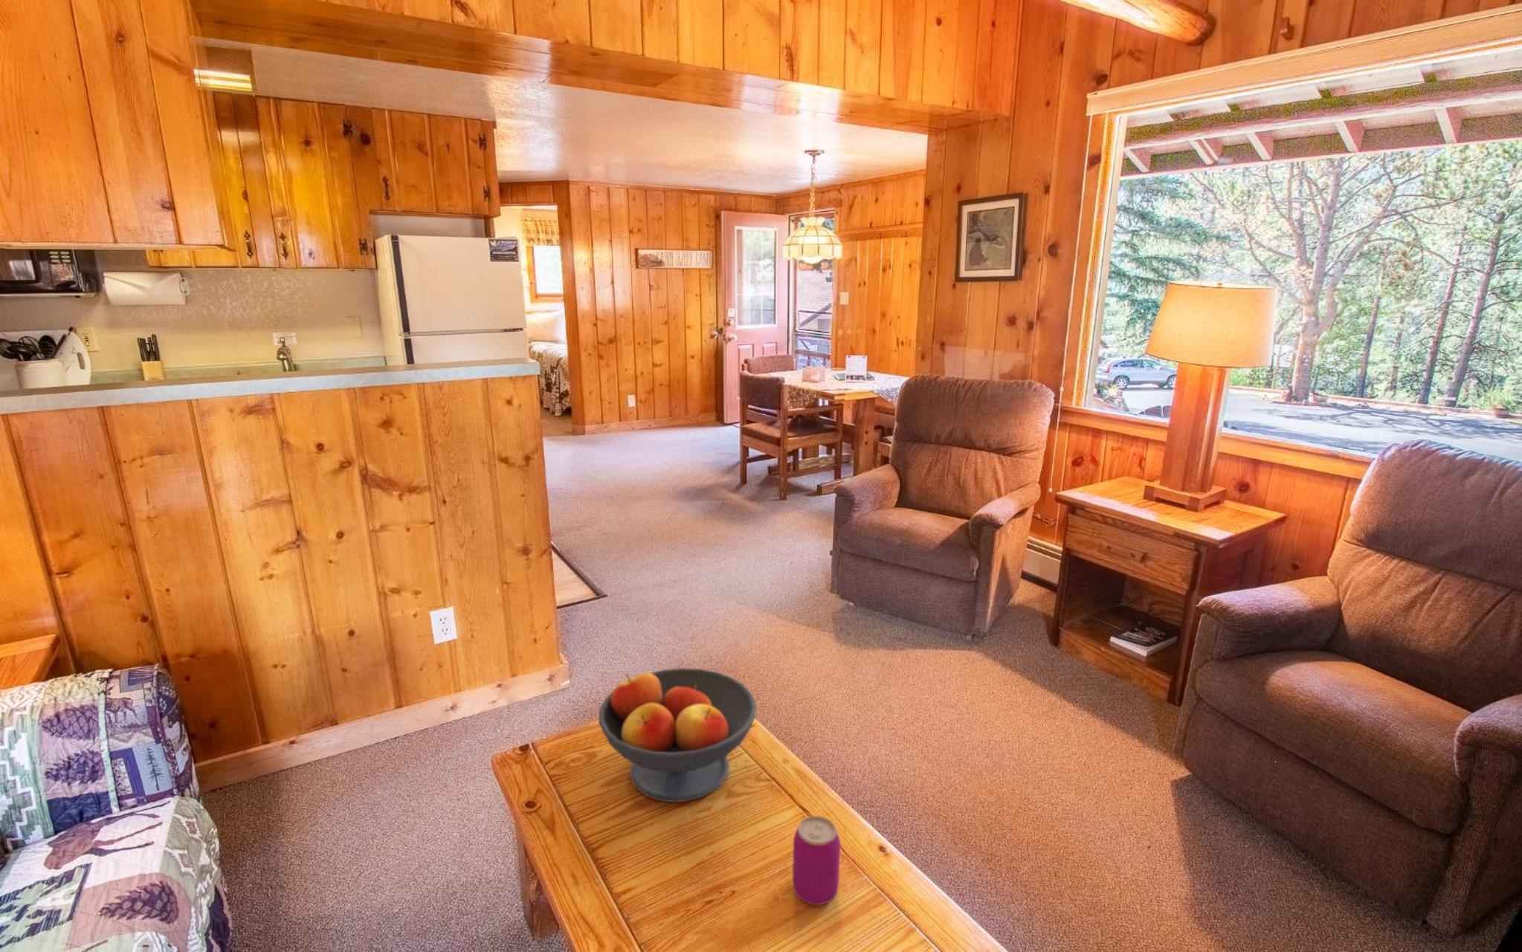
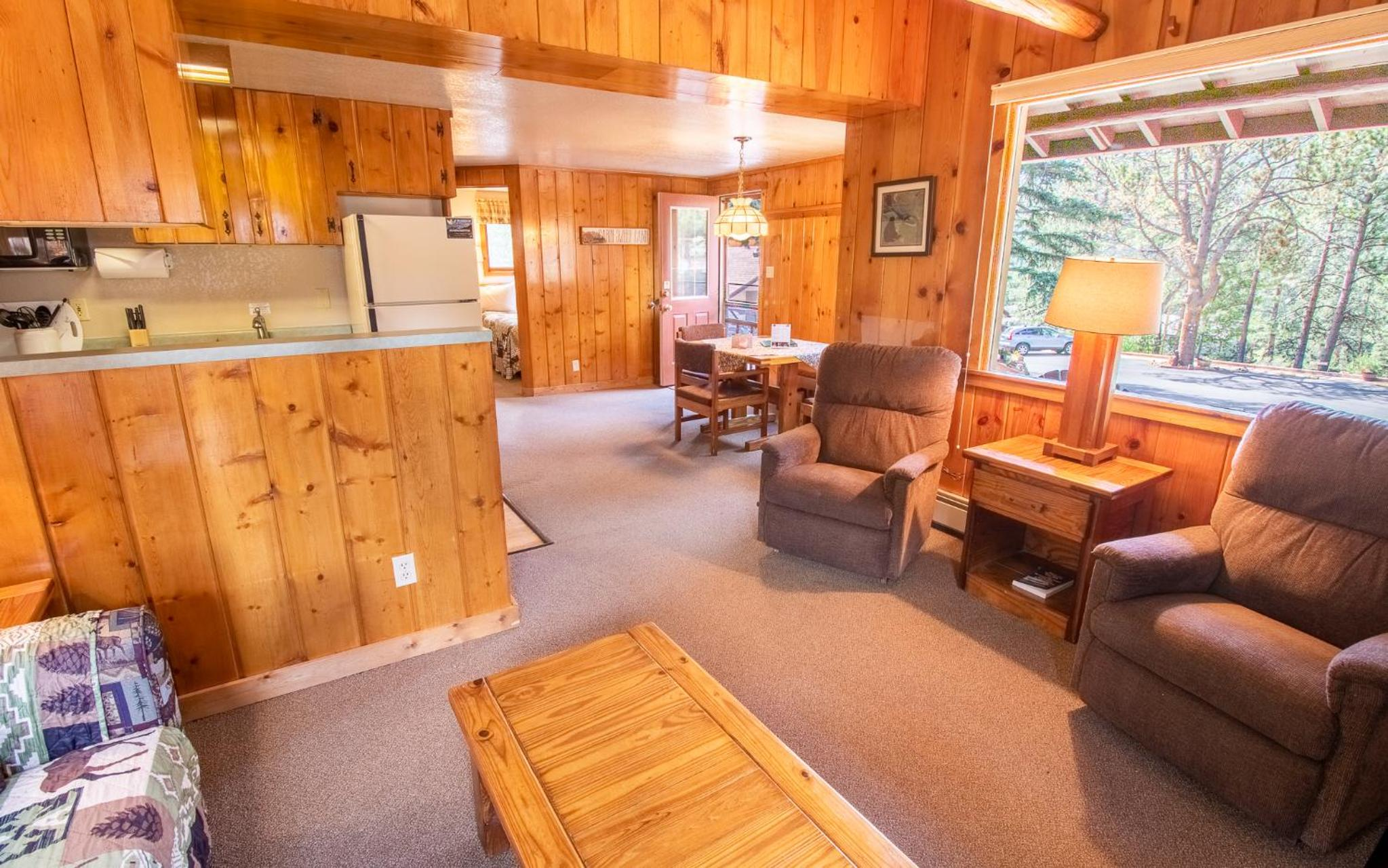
- beverage can (816, 860)
- fruit bowl (679, 727)
